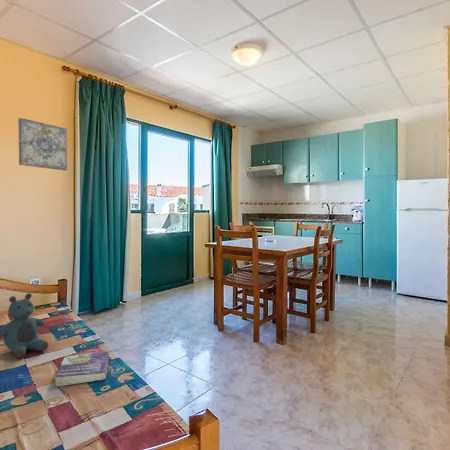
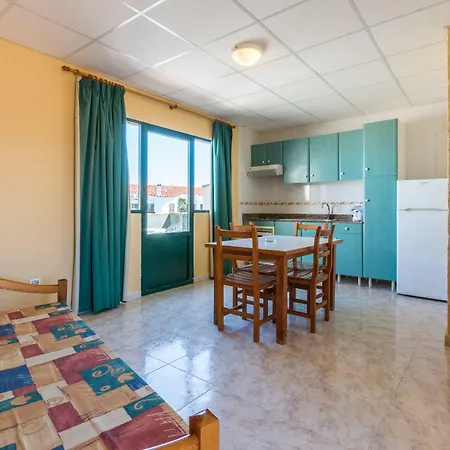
- stuffed animal (25, 323)
- wall art (44, 145)
- book (84, 365)
